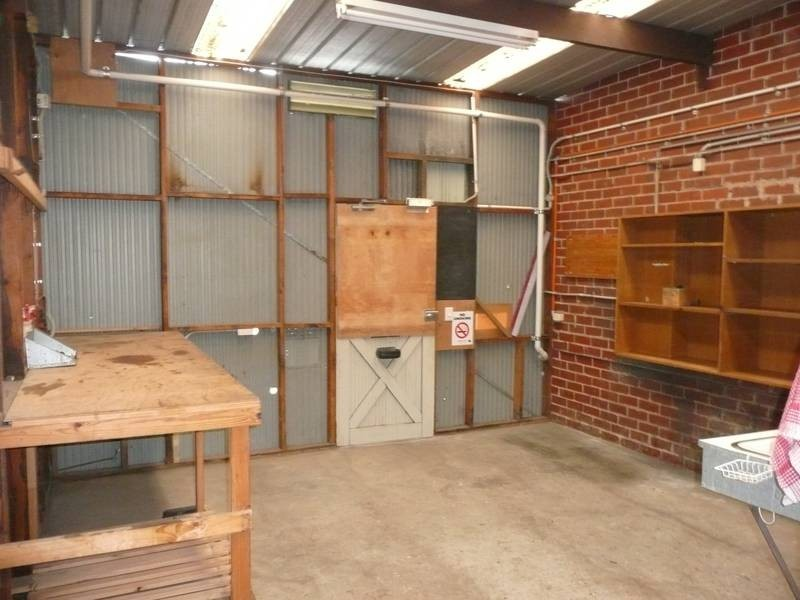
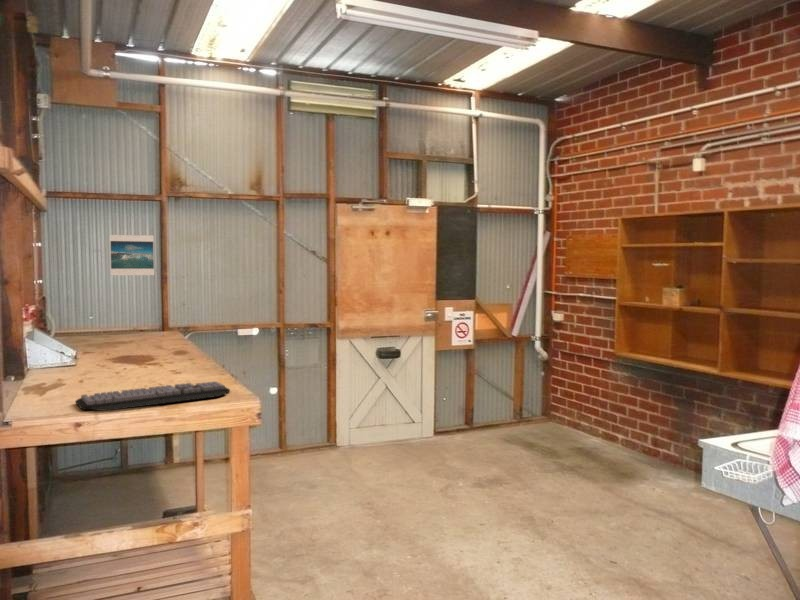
+ keyboard (158, 395)
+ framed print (132, 255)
